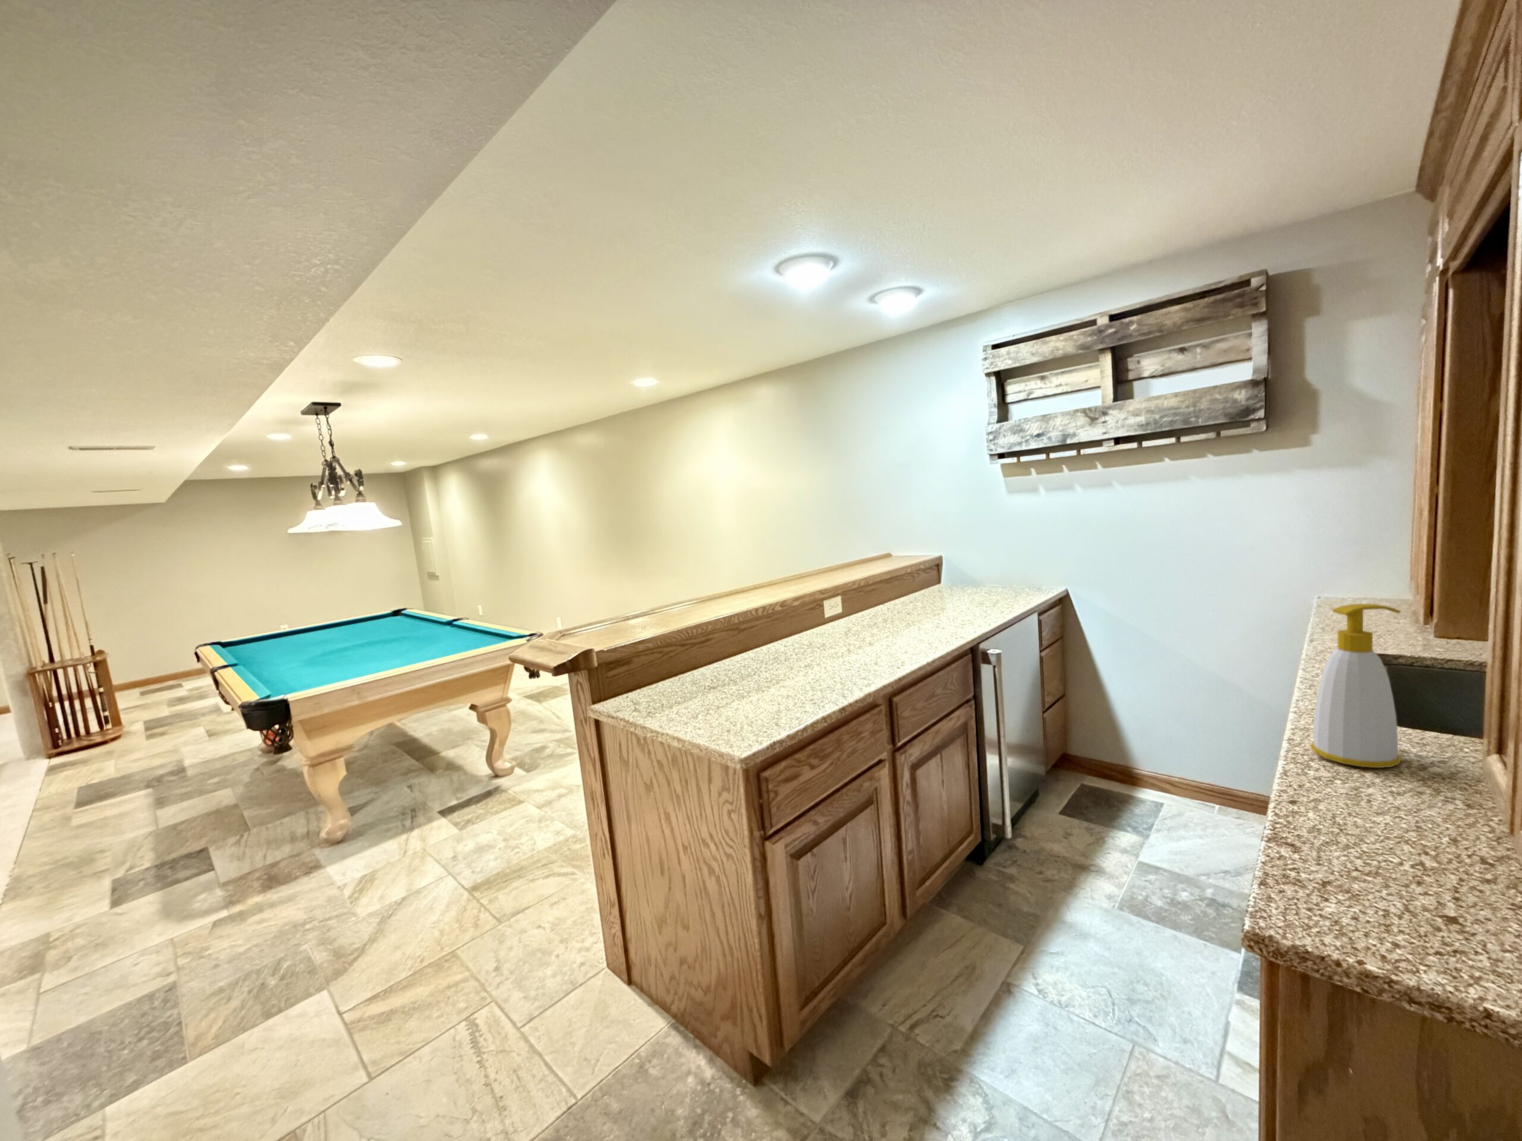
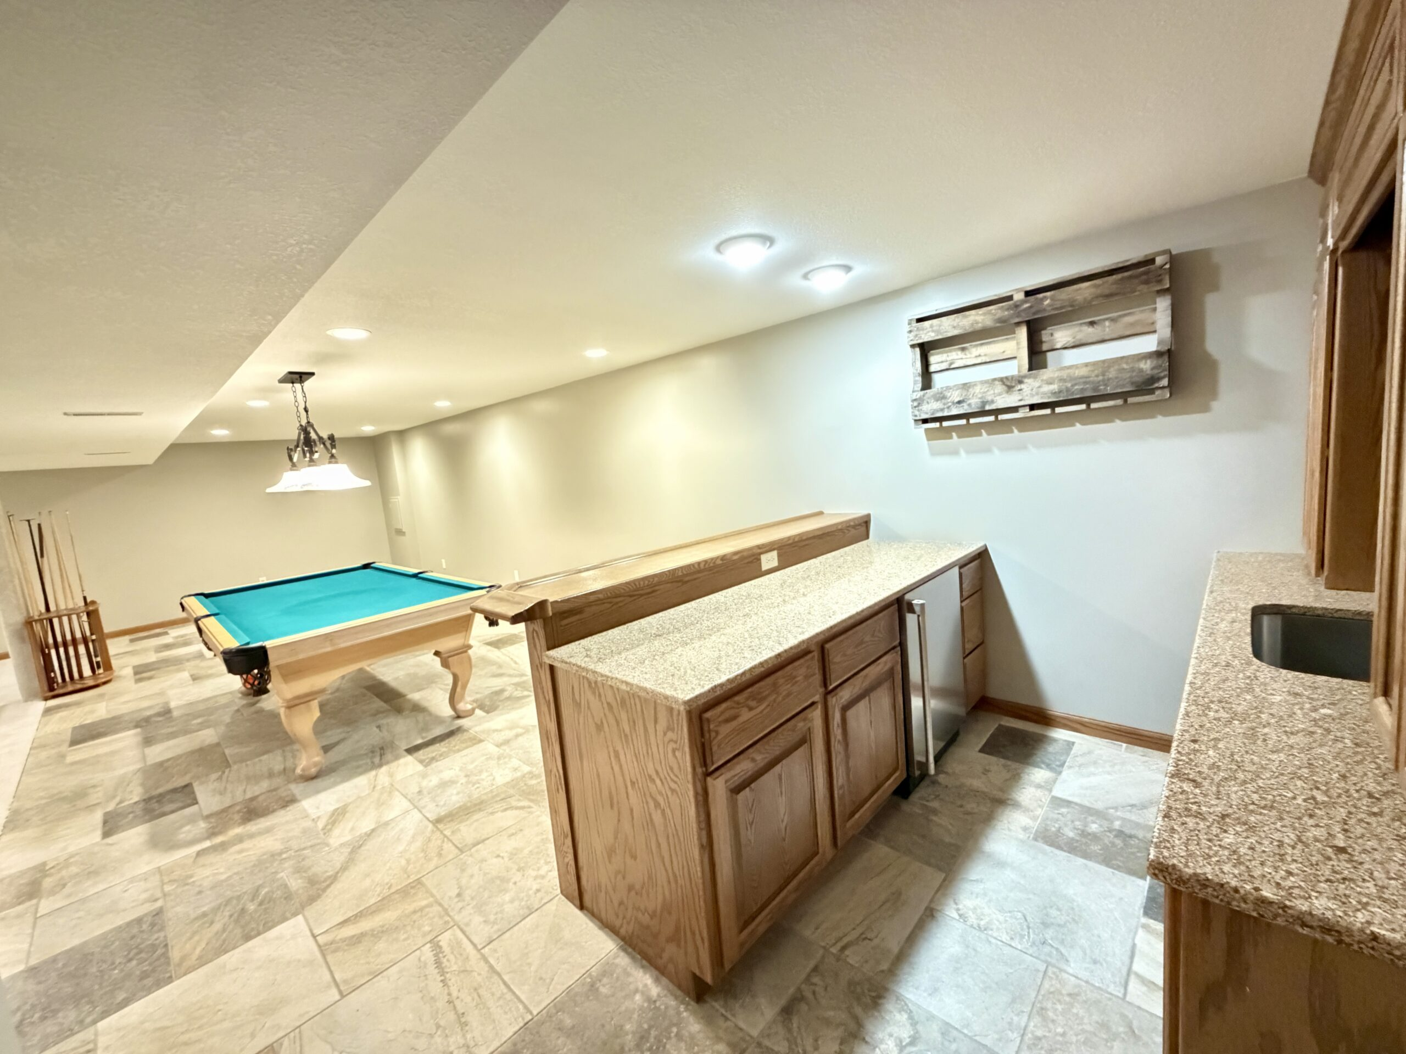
- soap bottle (1355, 681)
